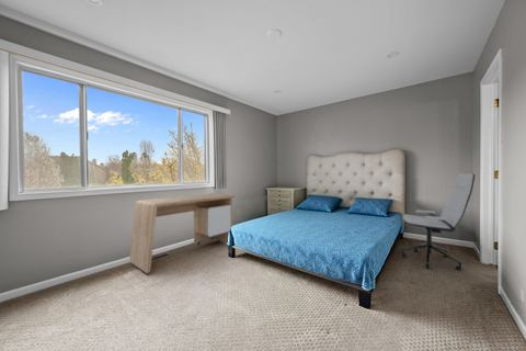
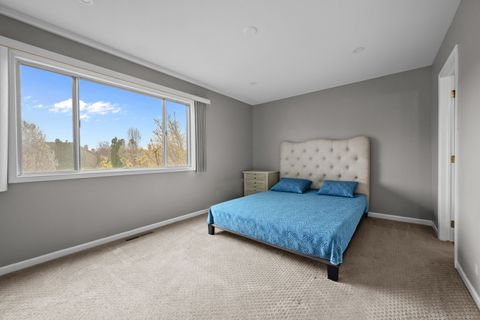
- desk (194, 224)
- office chair (433, 216)
